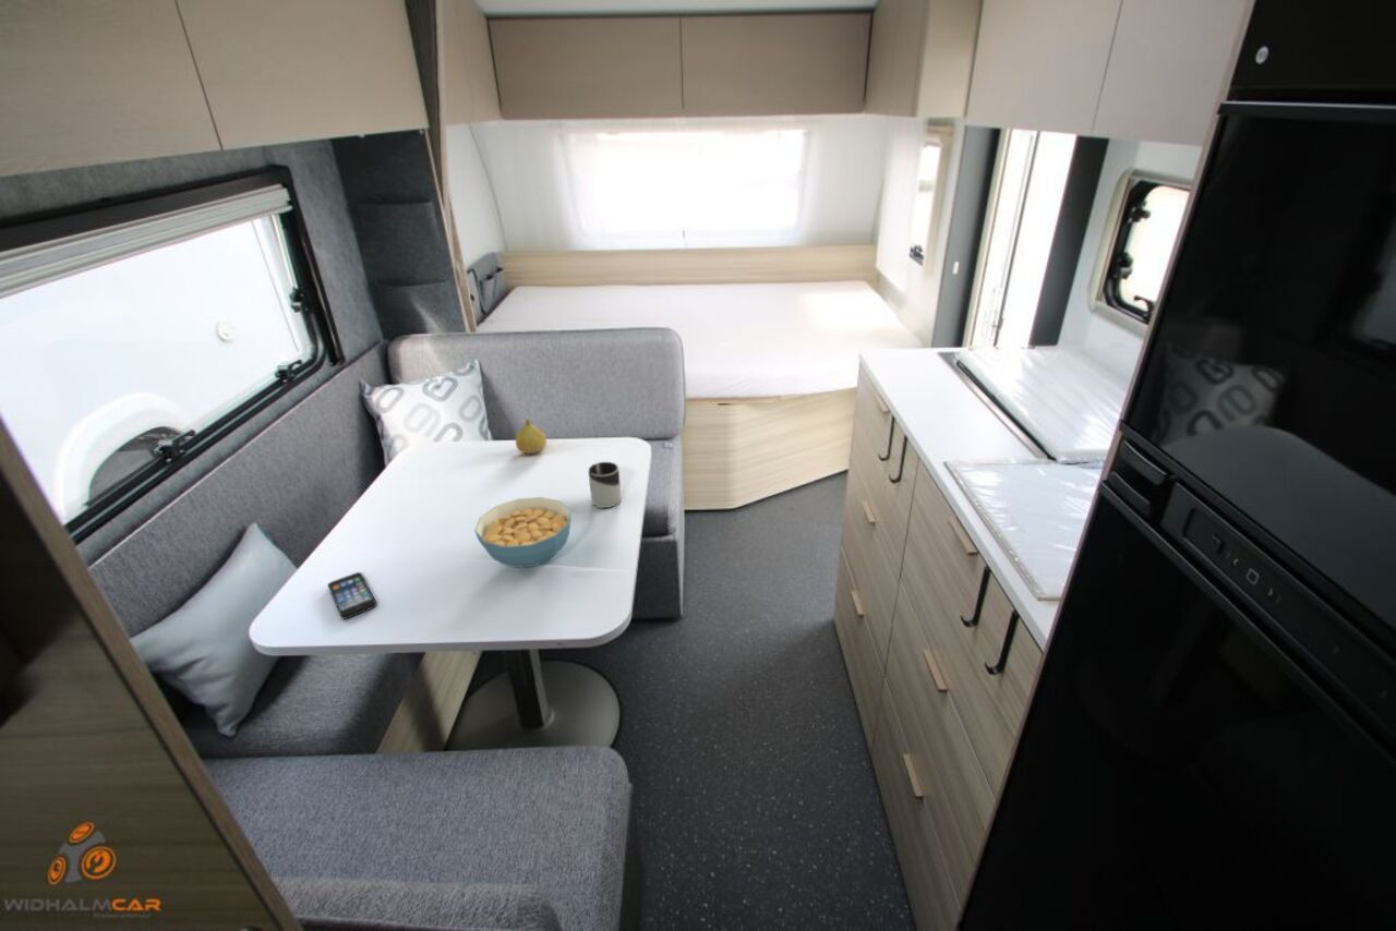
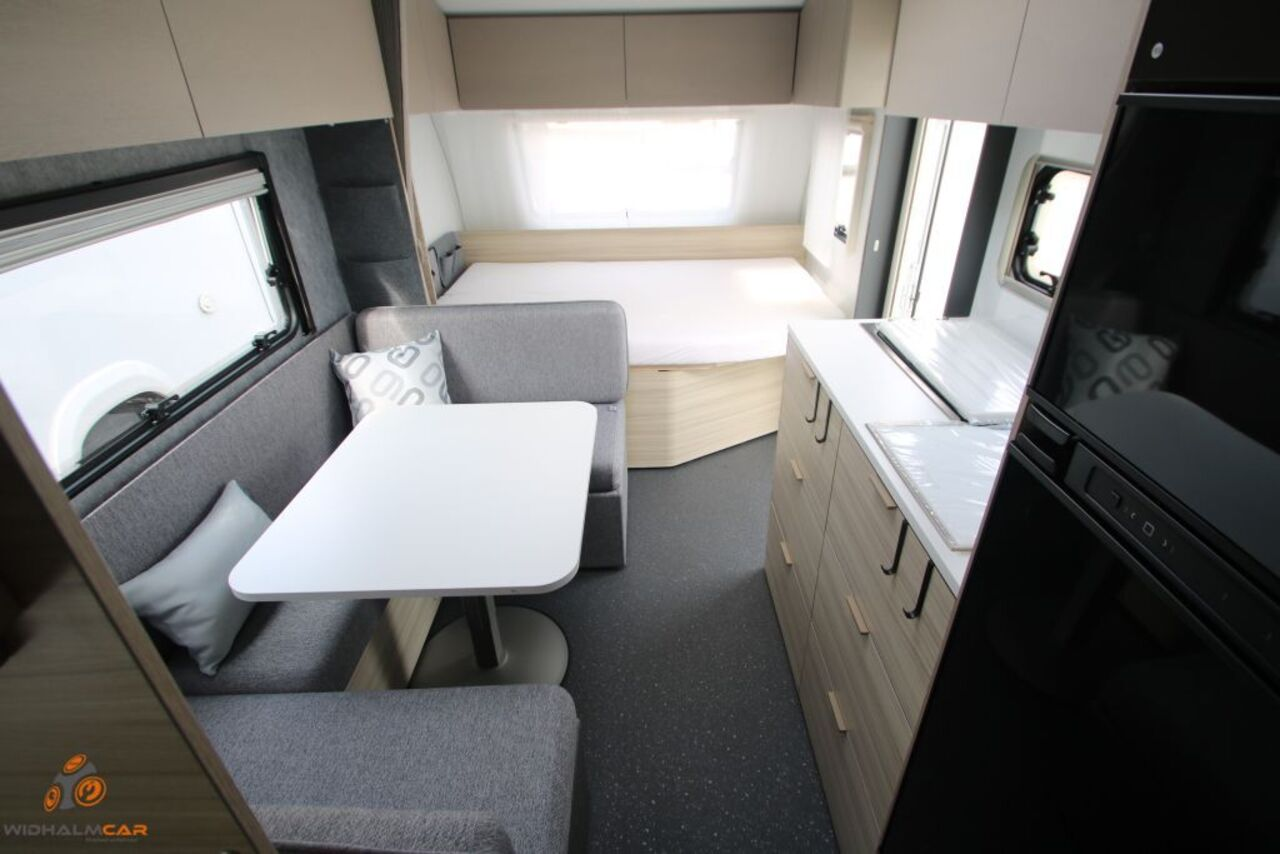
- cup (603, 482)
- fruit (530, 435)
- smartphone (351, 594)
- cereal bowl (527, 540)
